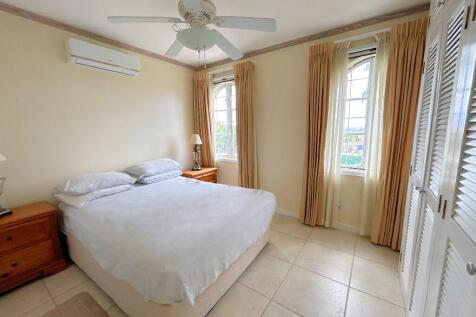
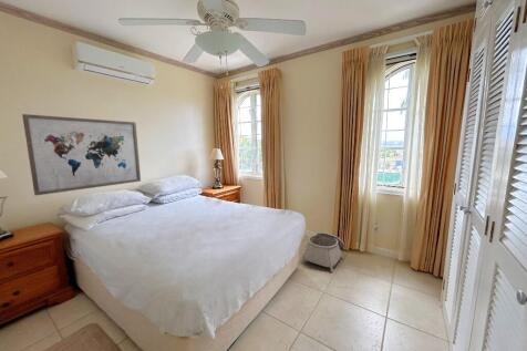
+ basket (324, 246)
+ wall art (92, 153)
